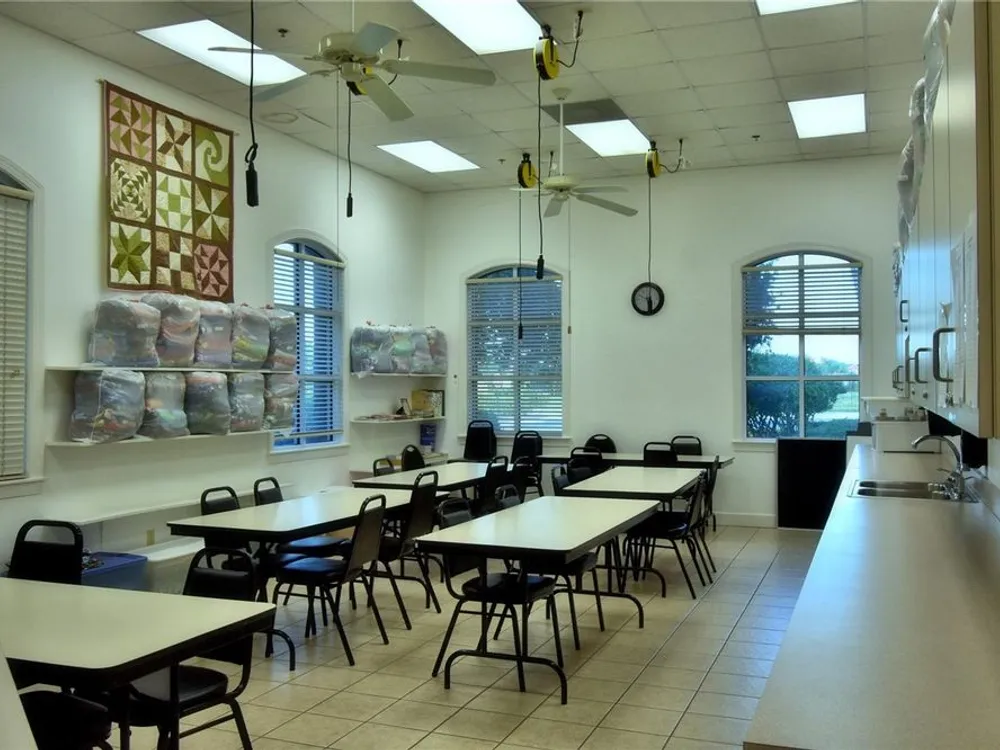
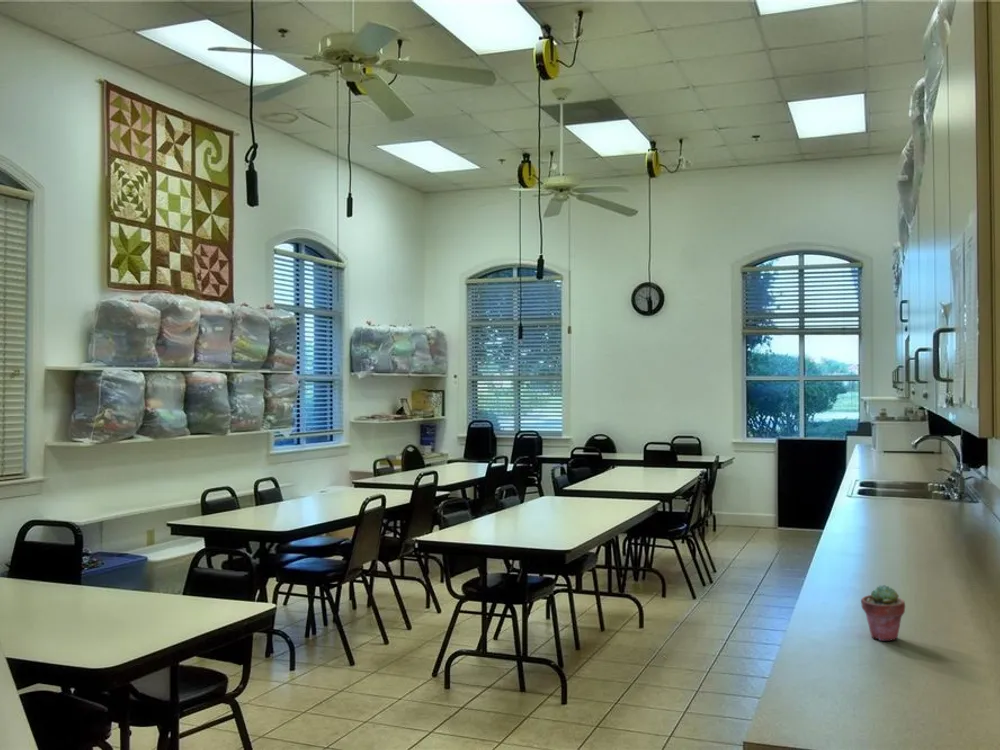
+ potted succulent (883, 610)
